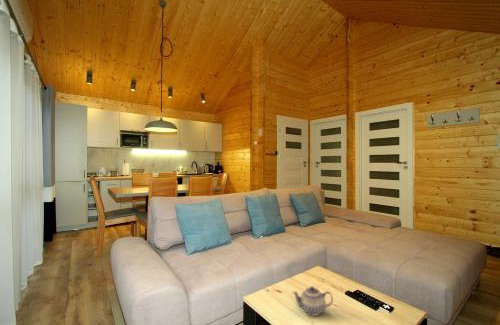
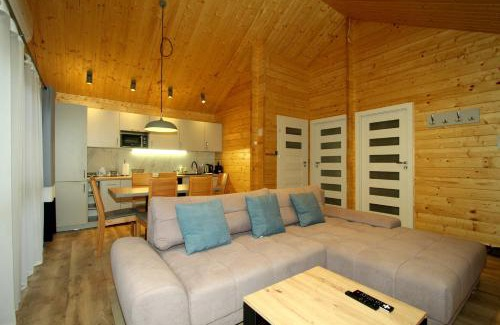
- teapot (312, 298)
